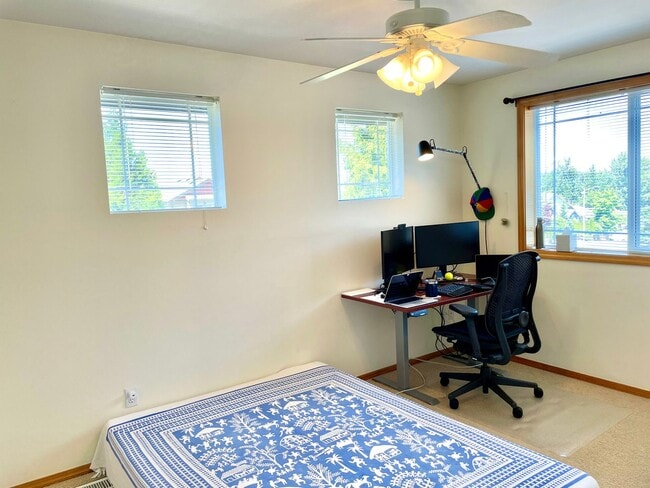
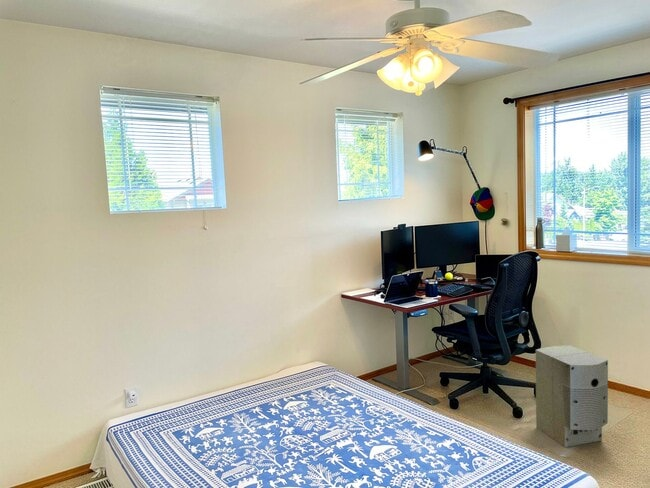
+ air purifier (570, 395)
